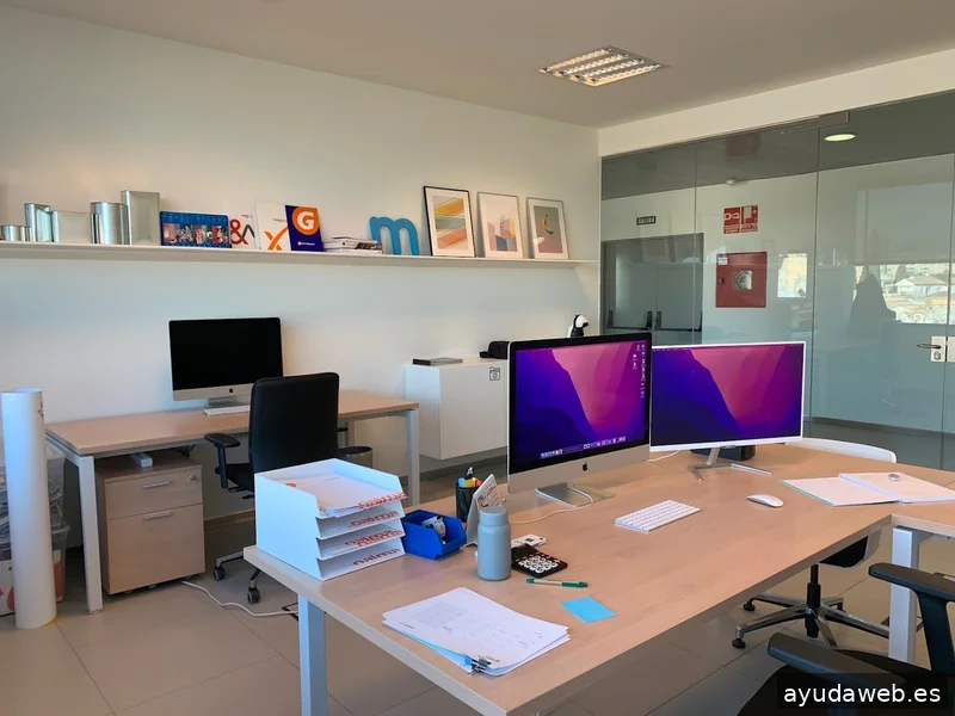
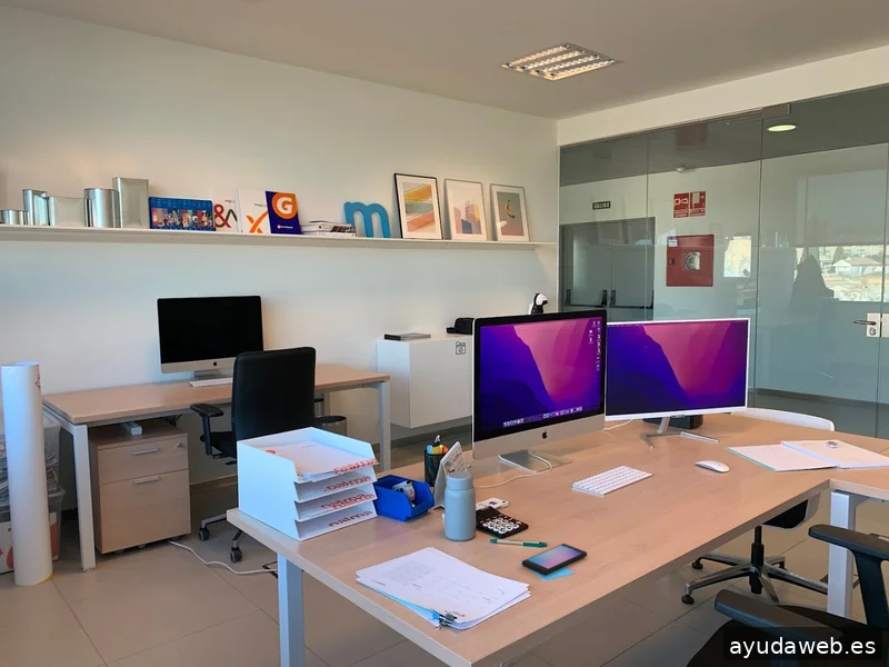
+ smartphone (555, 558)
